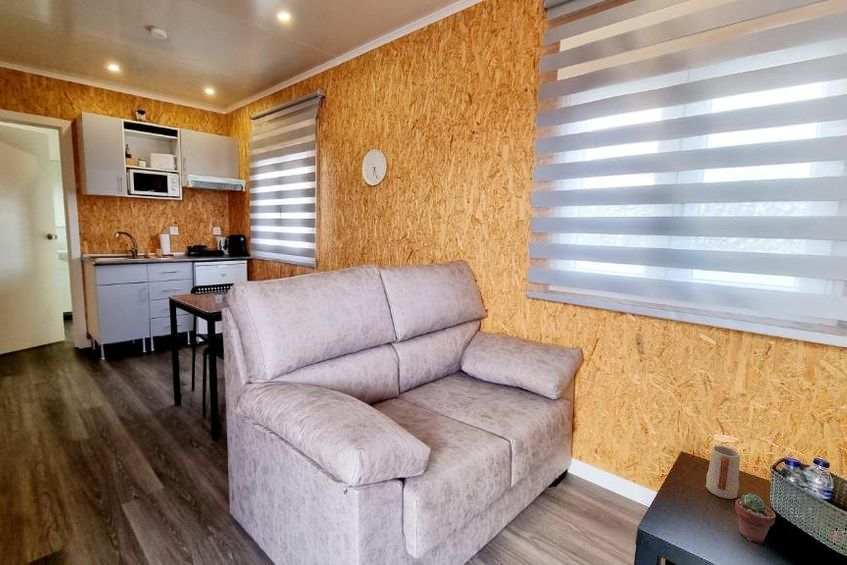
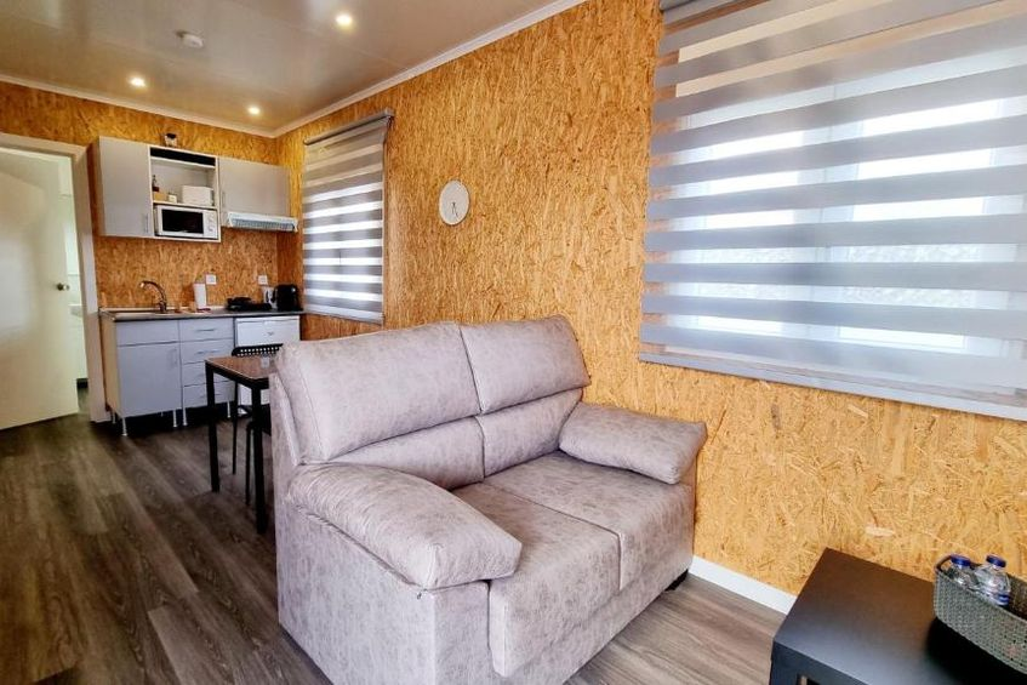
- mug (723, 473)
- potted succulent (754, 515)
